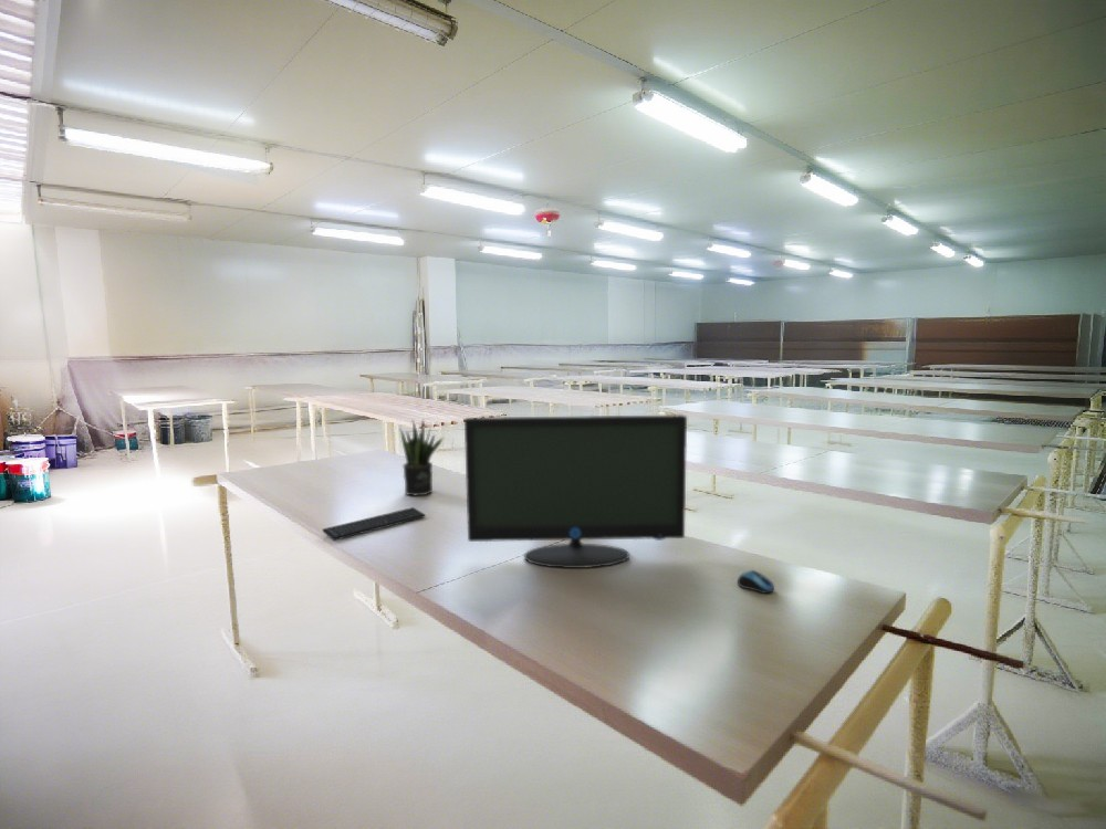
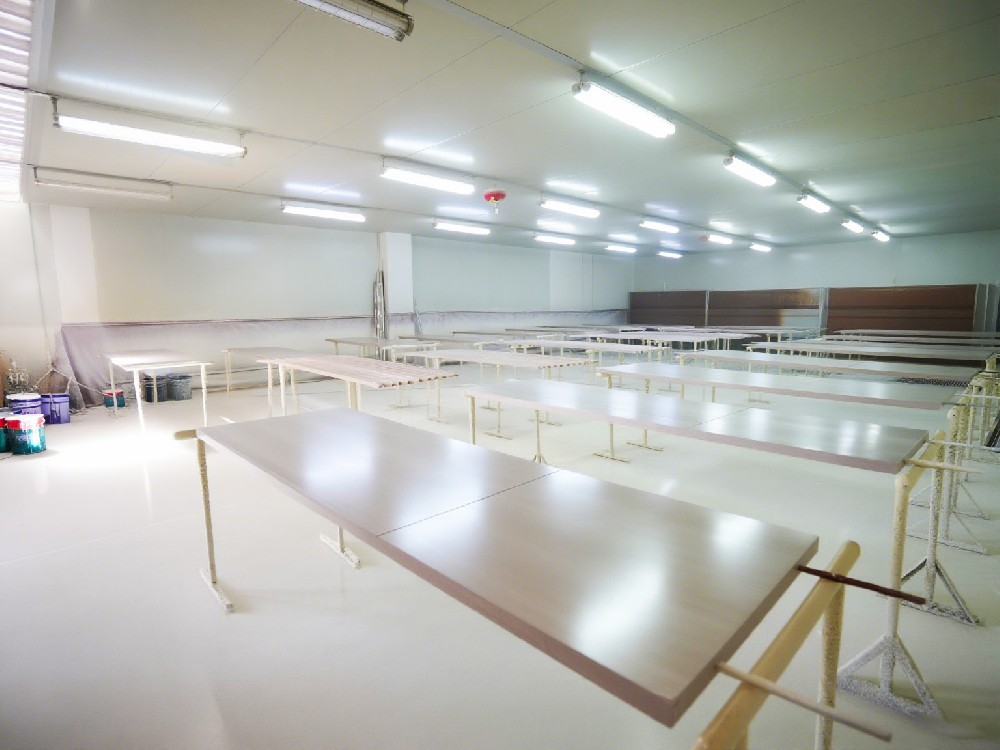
- potted plant (420, 457)
- computer mouse (755, 578)
- keyboard (376, 522)
- monitor (576, 487)
